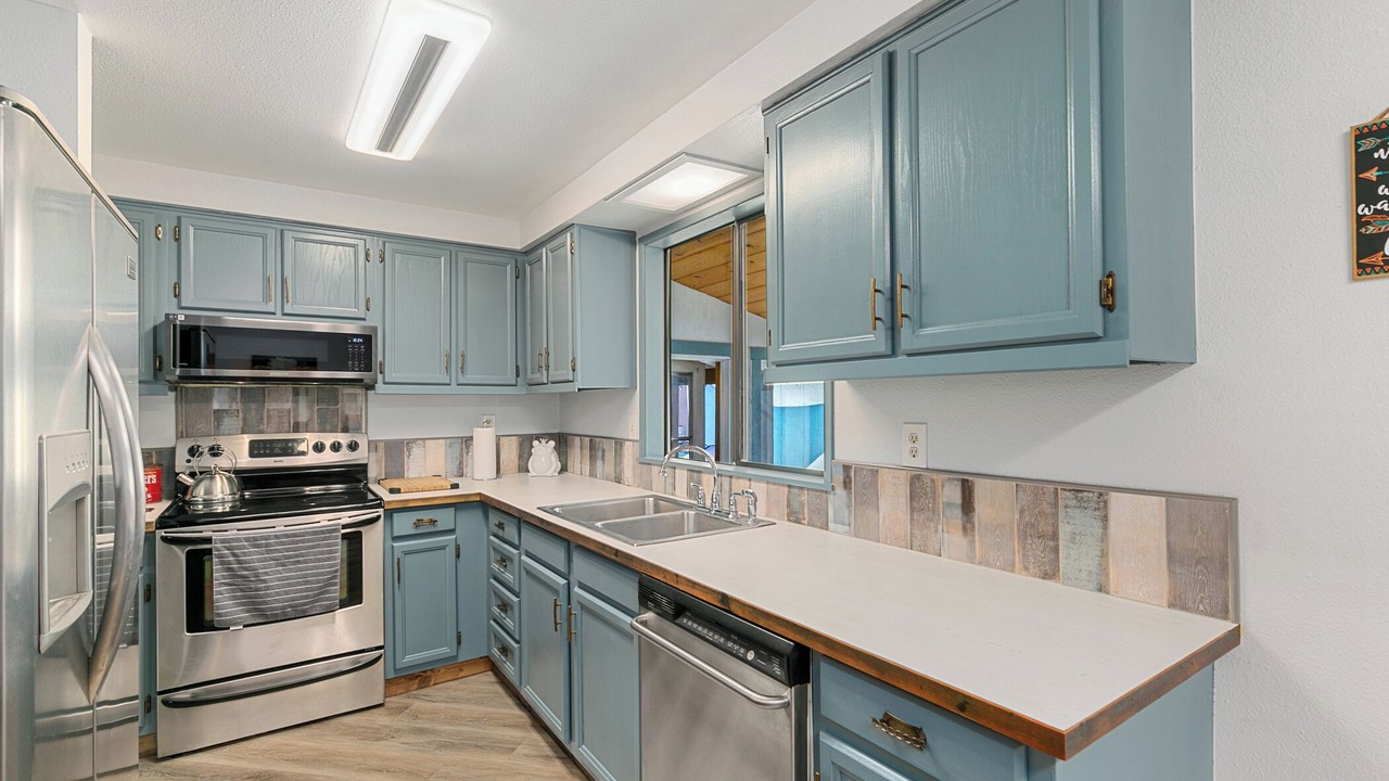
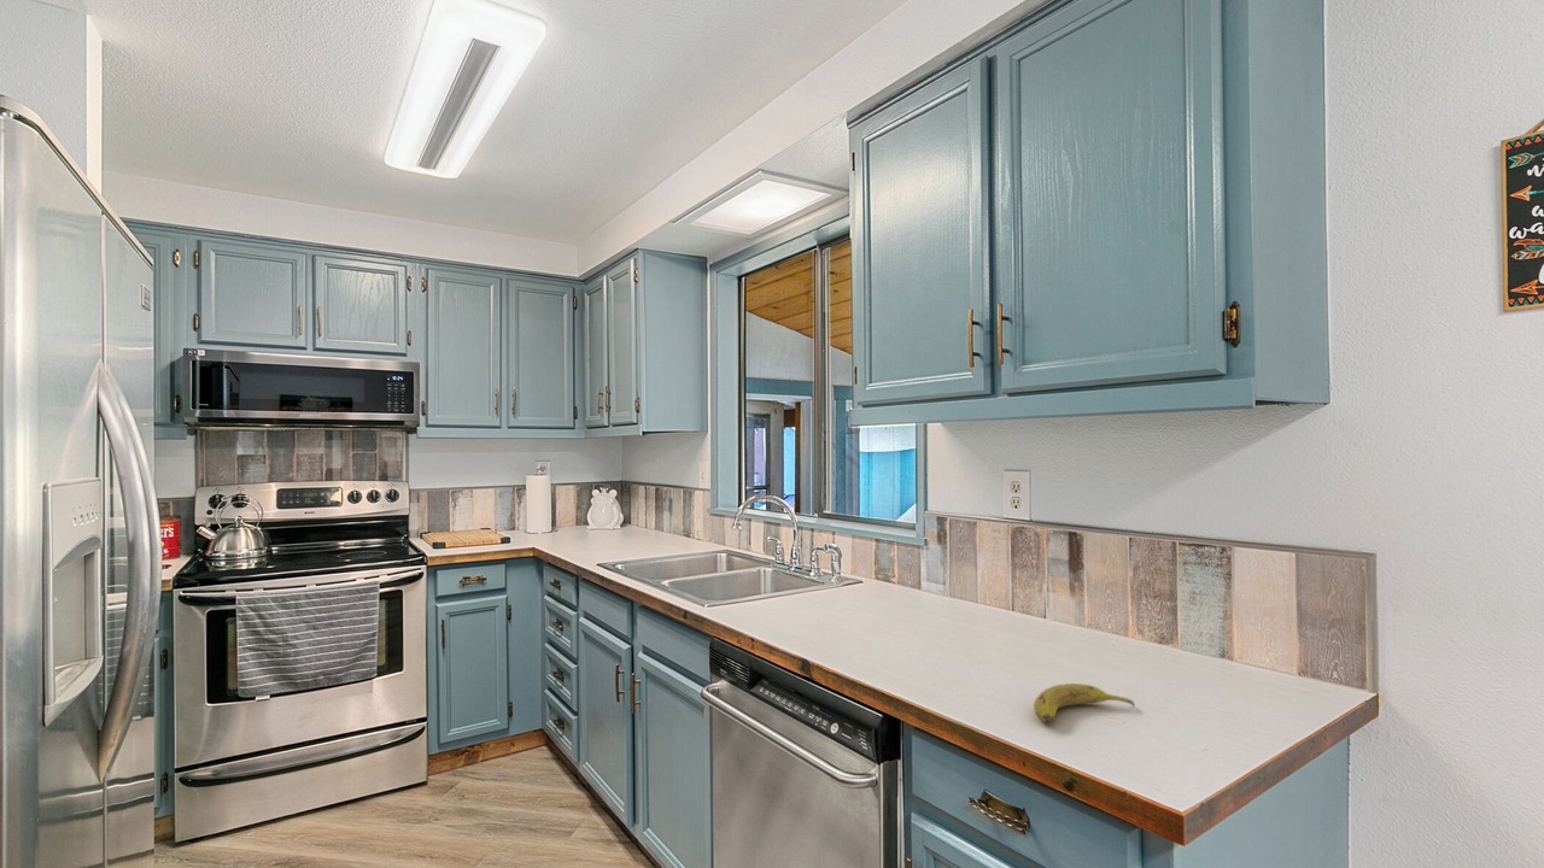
+ fruit (1076, 700)
